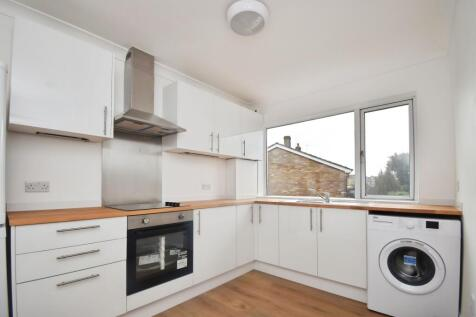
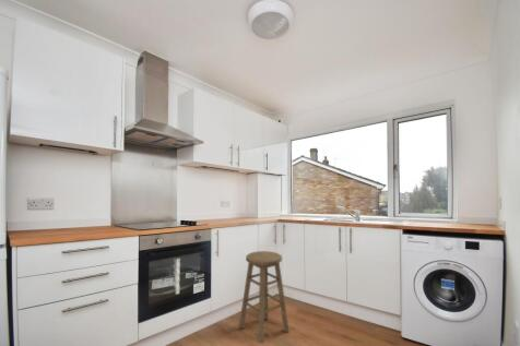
+ bar stool (263, 293)
